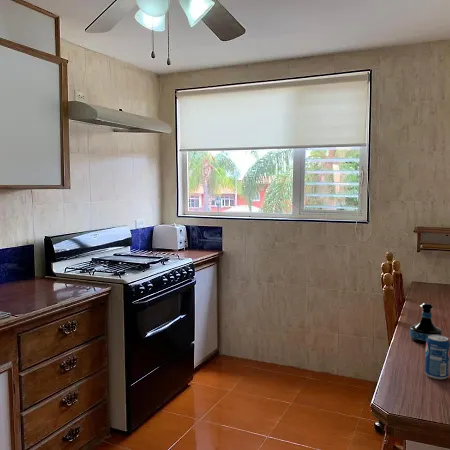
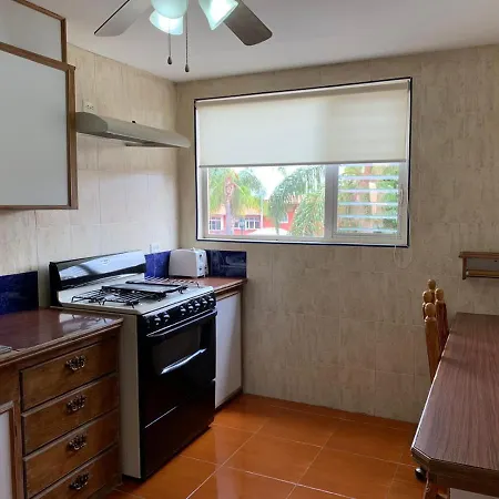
- beverage can (437, 356)
- tequila bottle (426, 321)
